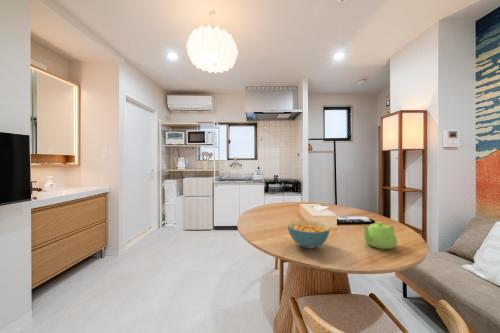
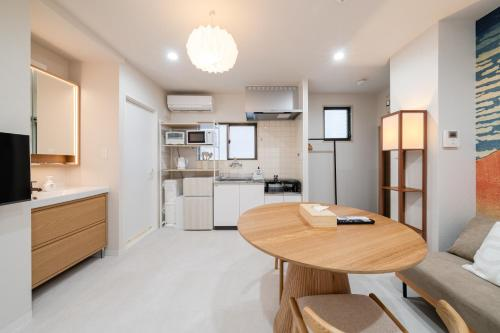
- teapot (378, 234)
- cereal bowl (308, 236)
